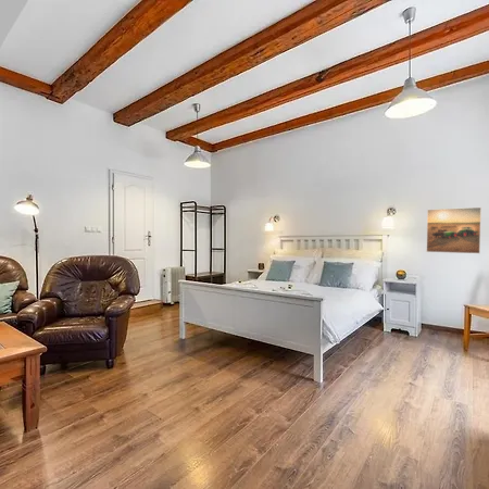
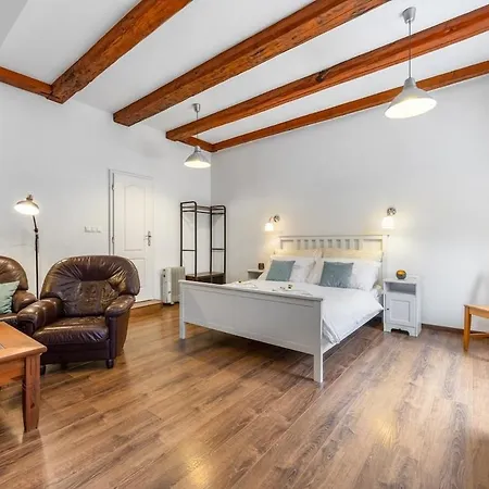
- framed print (452, 230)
